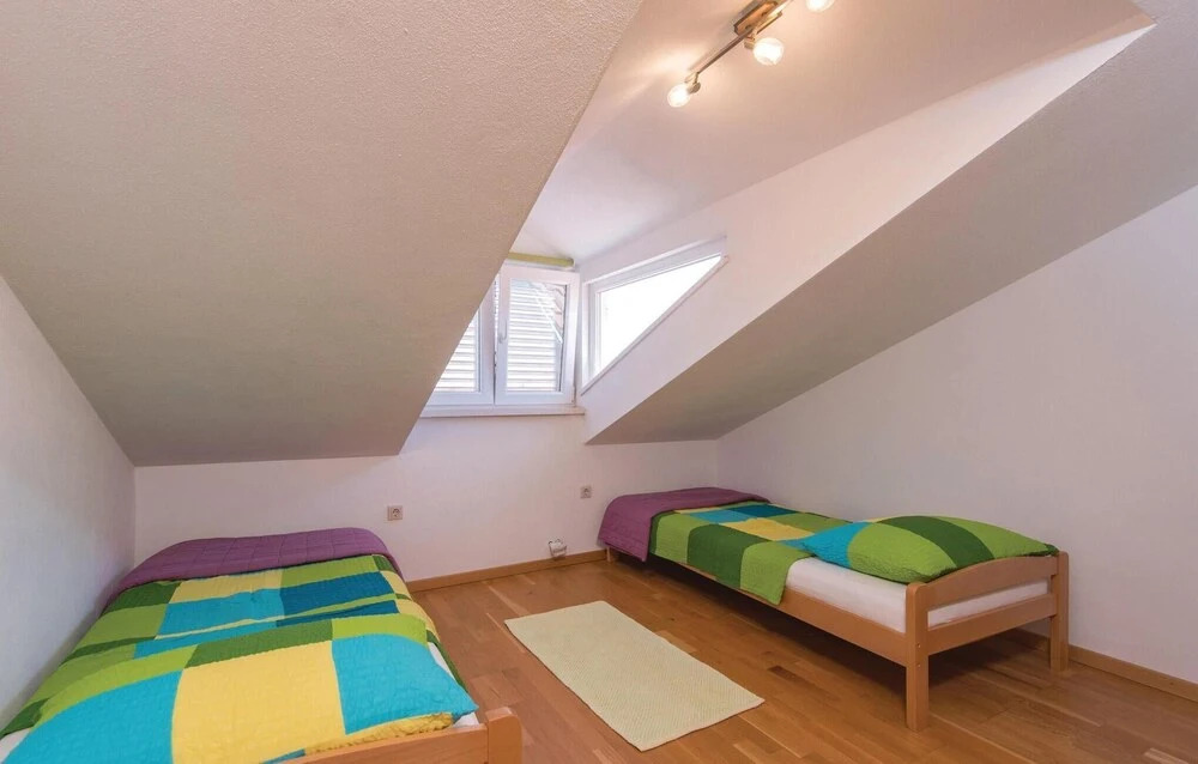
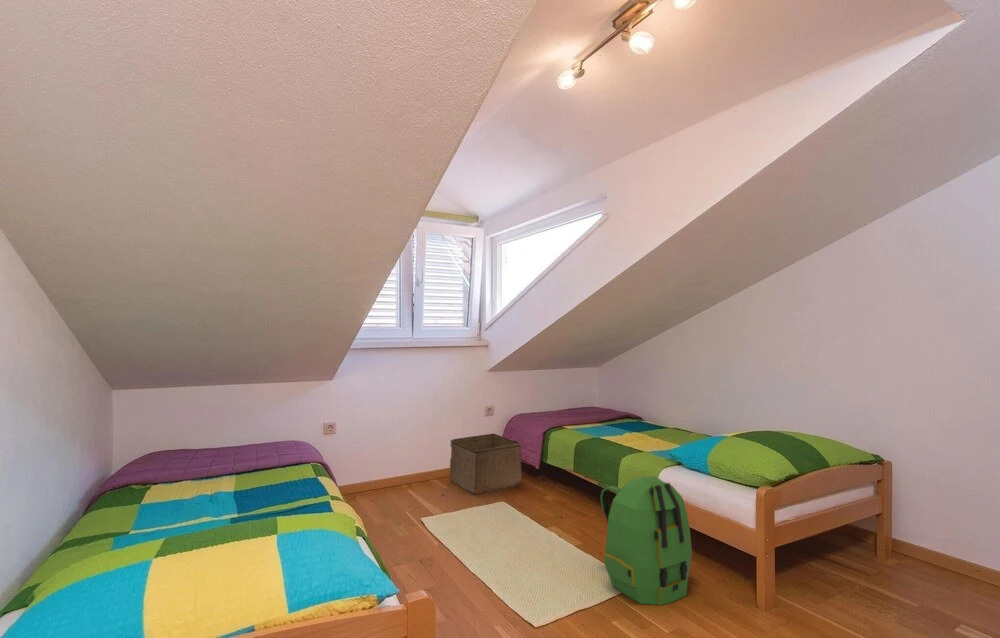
+ backpack (644, 529)
+ storage bin (485, 462)
